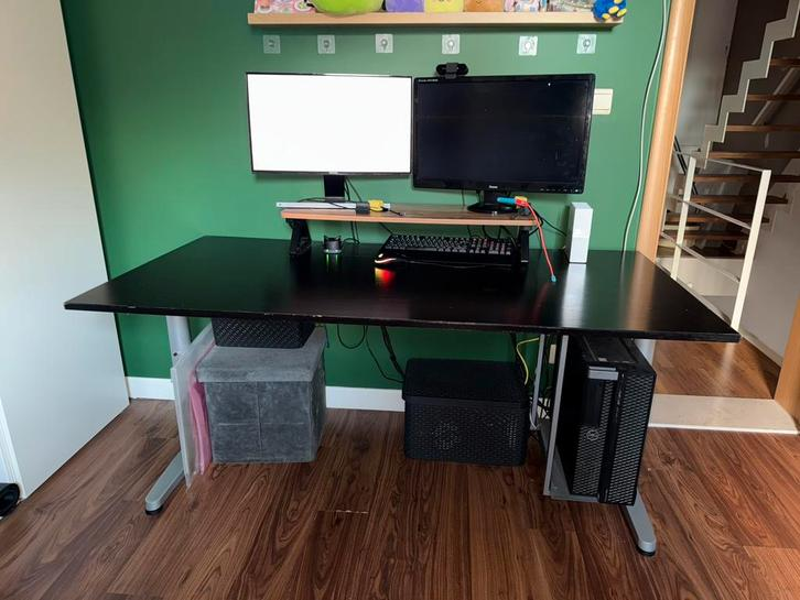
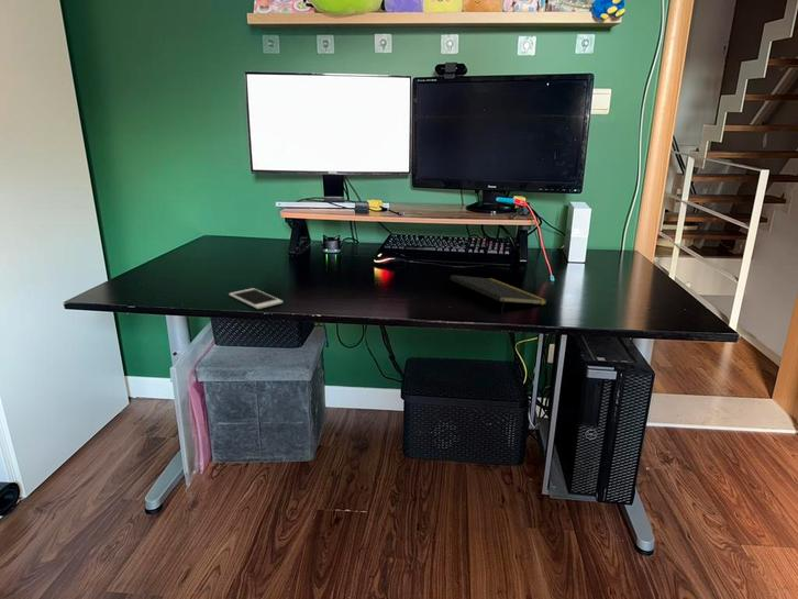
+ notepad (497, 289)
+ cell phone (255, 298)
